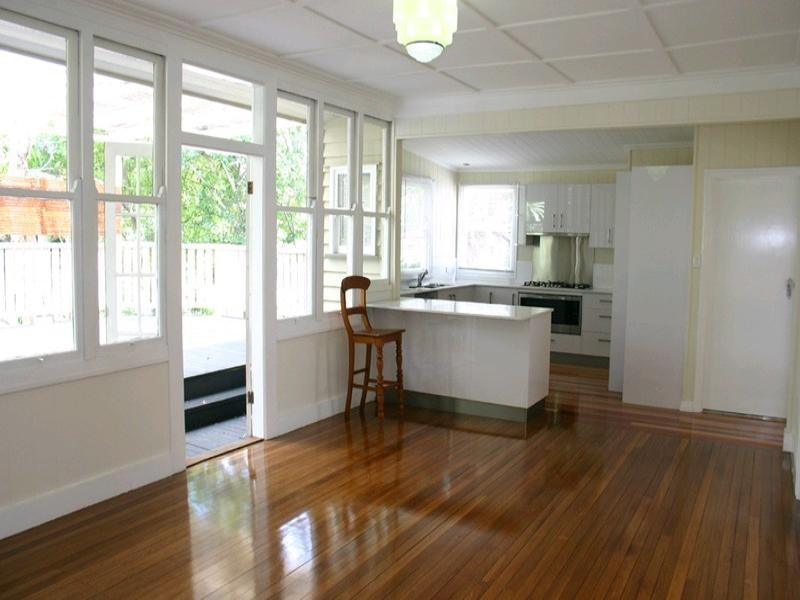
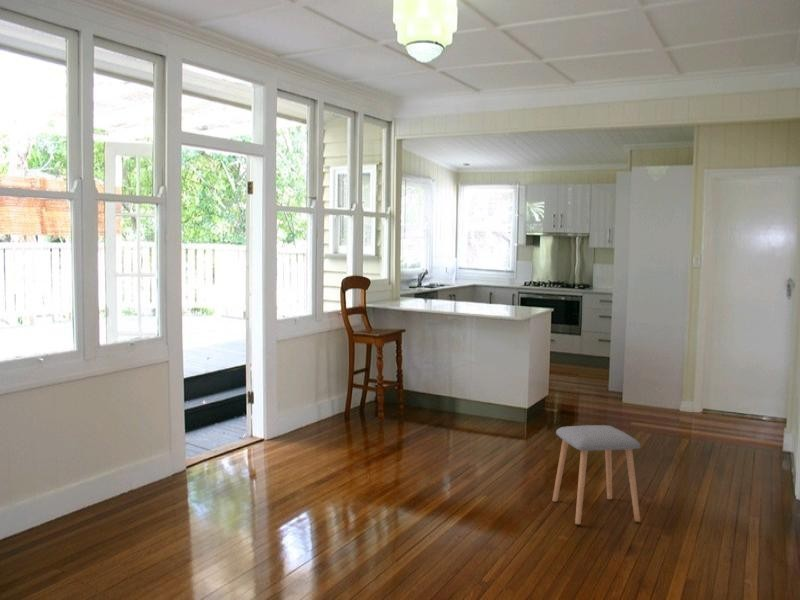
+ stool (585, 470)
